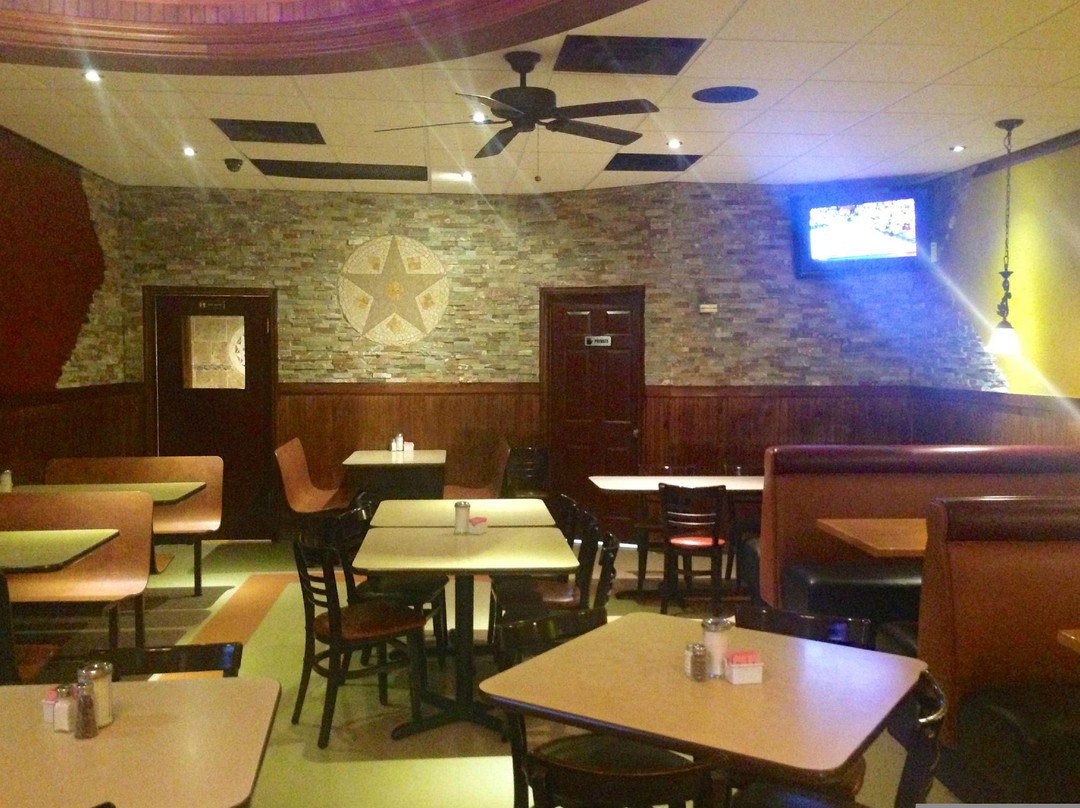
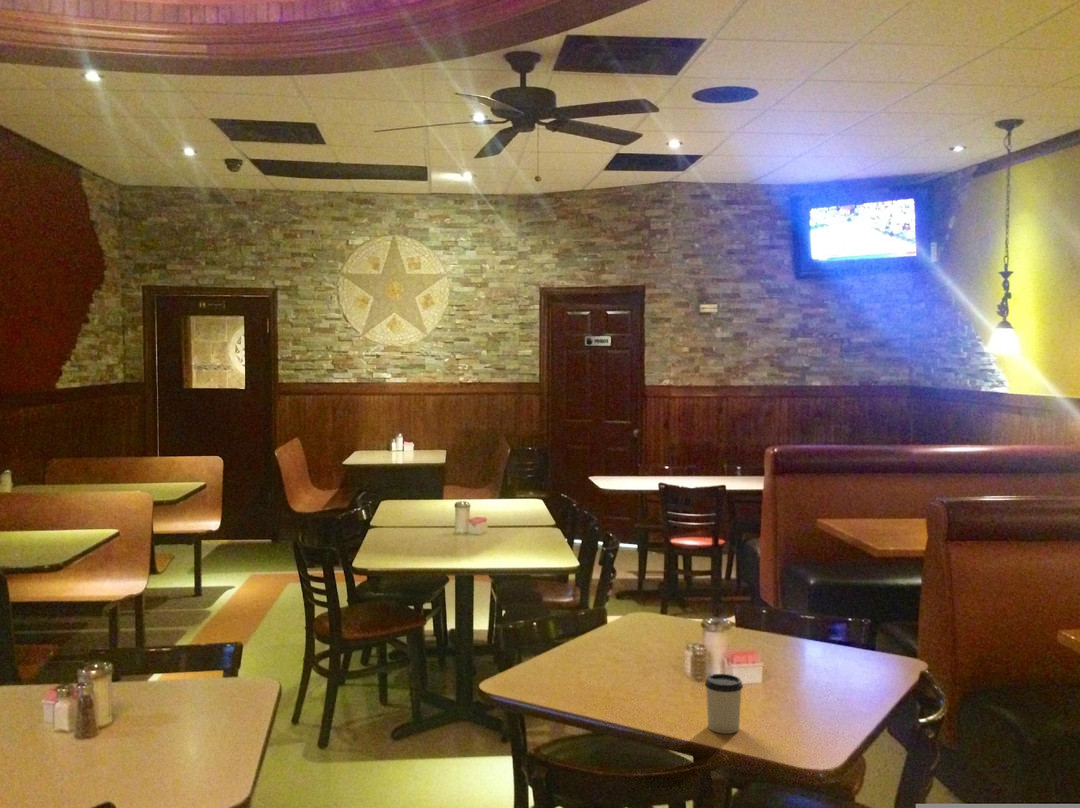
+ cup (723, 703)
